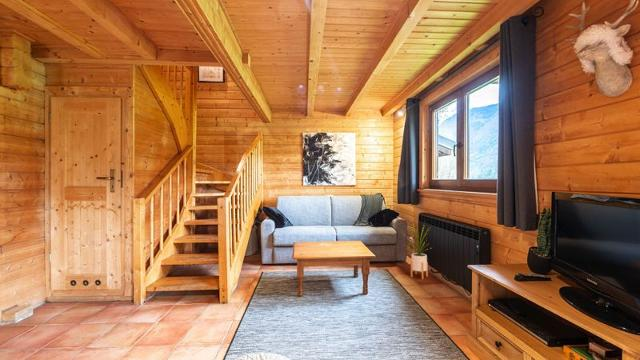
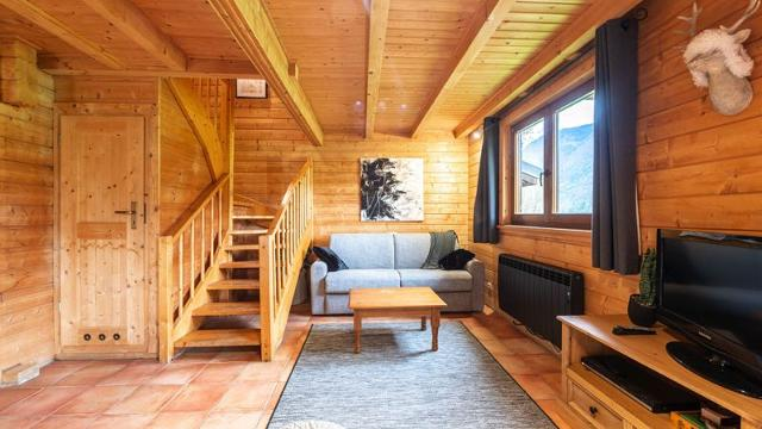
- house plant (419, 248)
